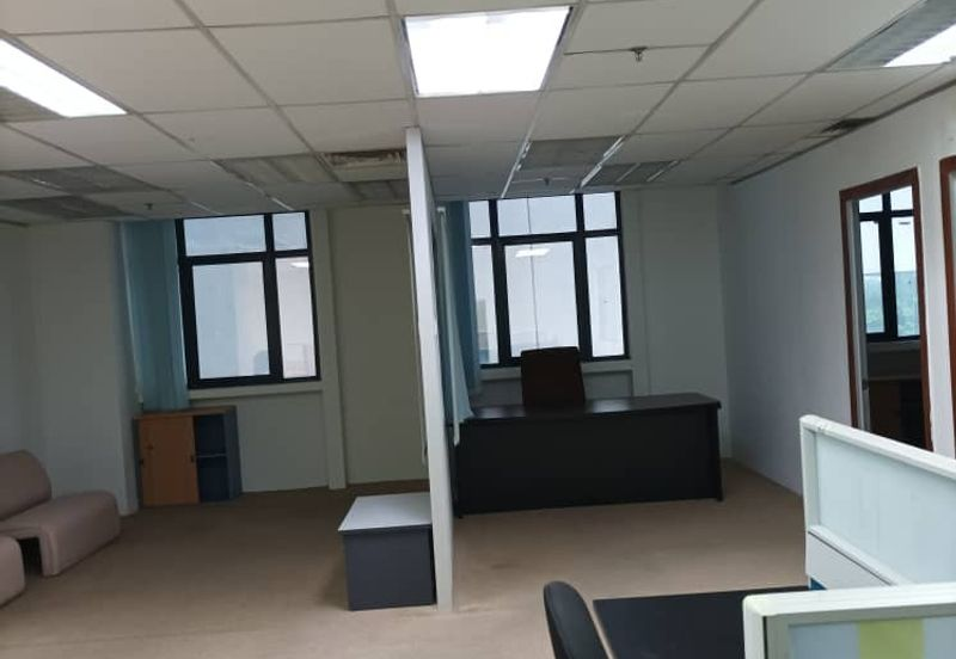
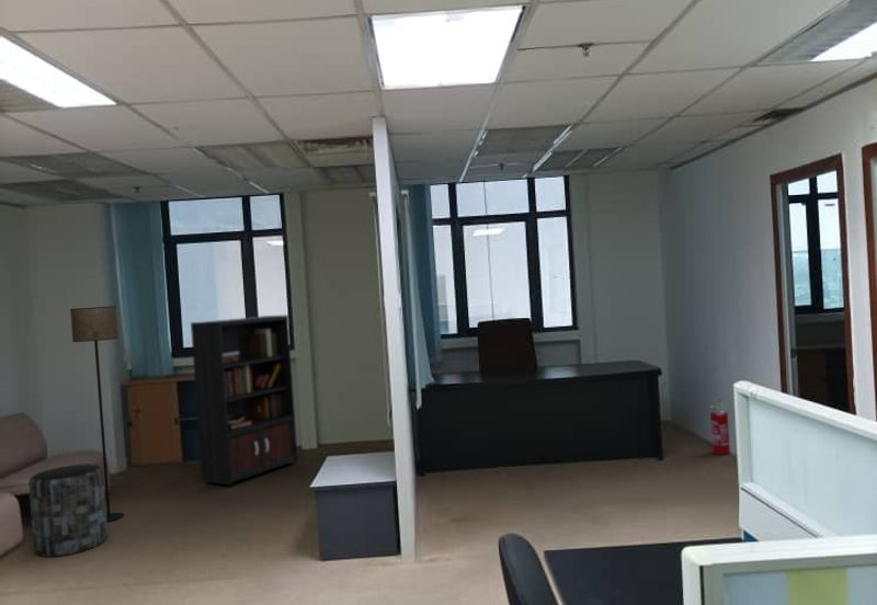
+ fire extinguisher (720, 424)
+ bookcase (247, 393)
+ floor lamp (101, 412)
+ side table (69, 507)
